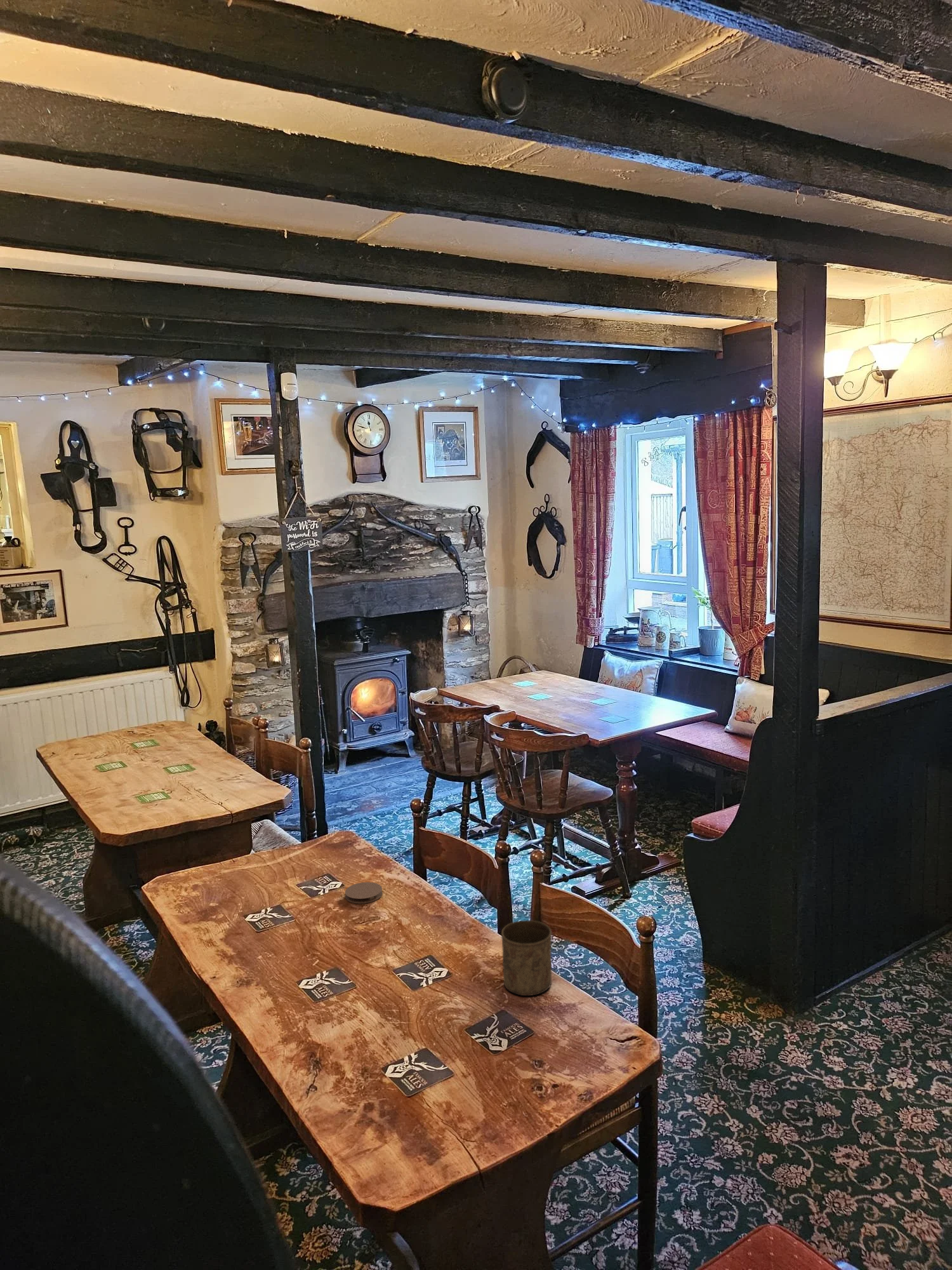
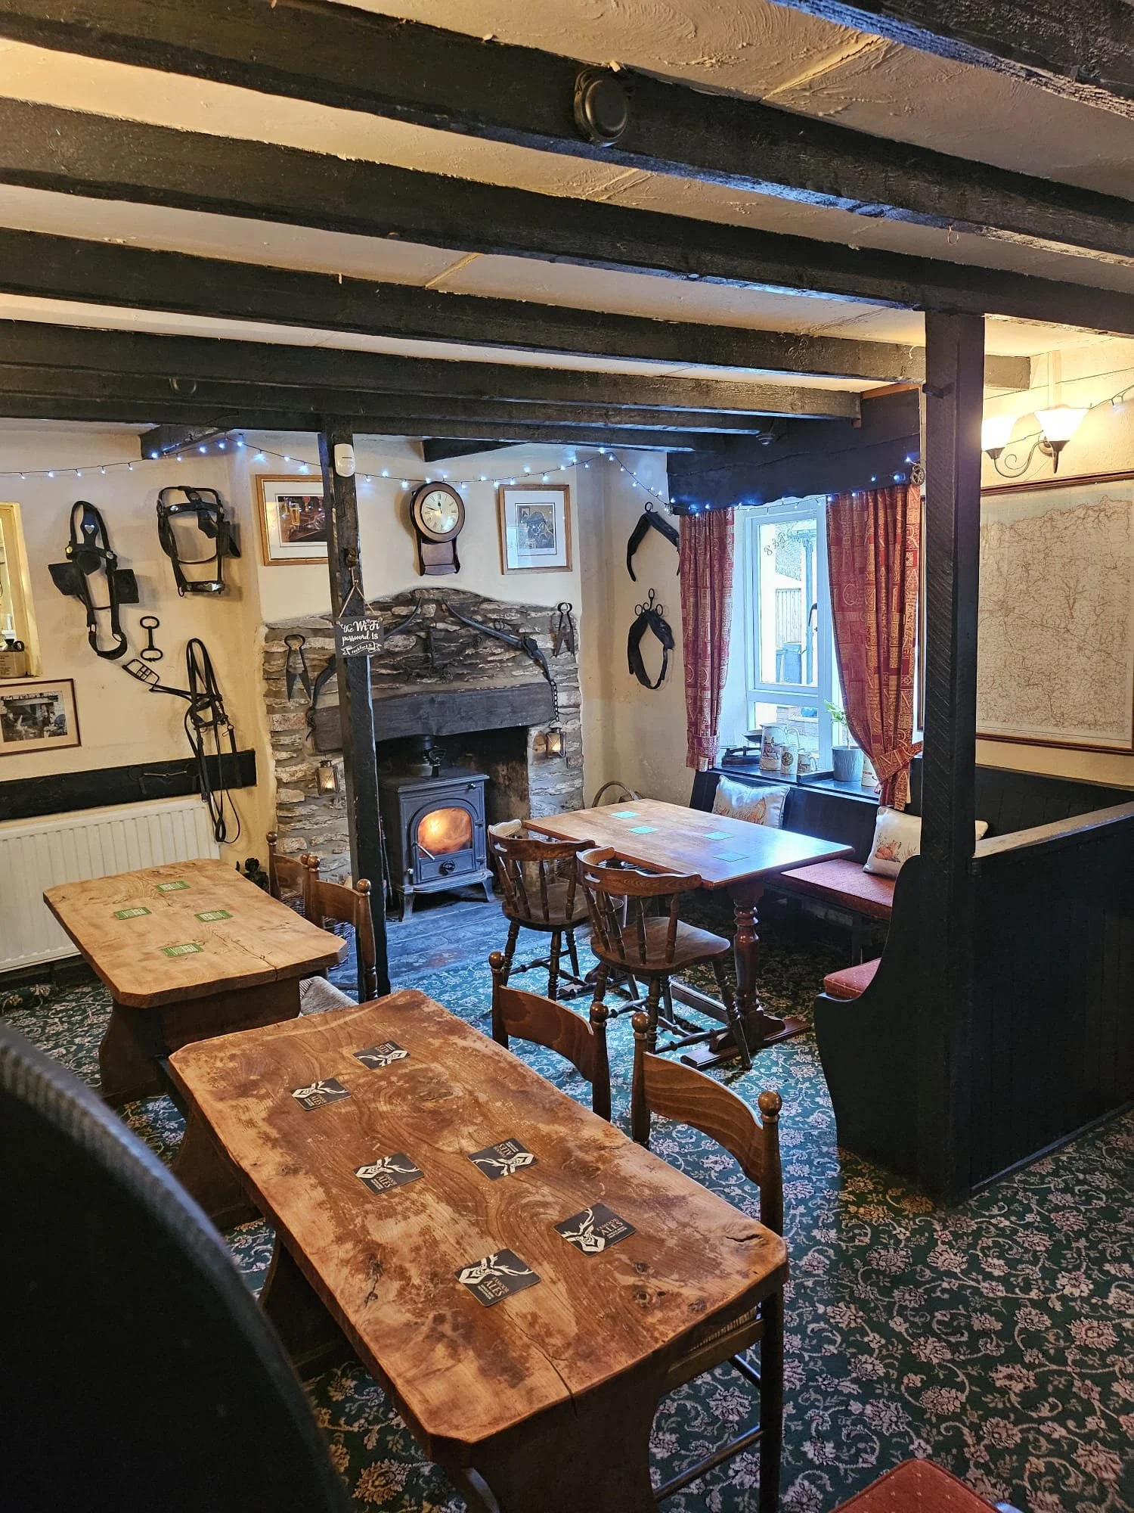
- coaster (364, 892)
- cup (527, 957)
